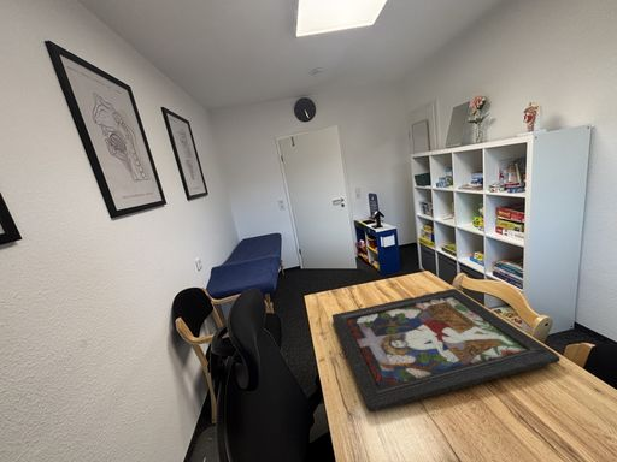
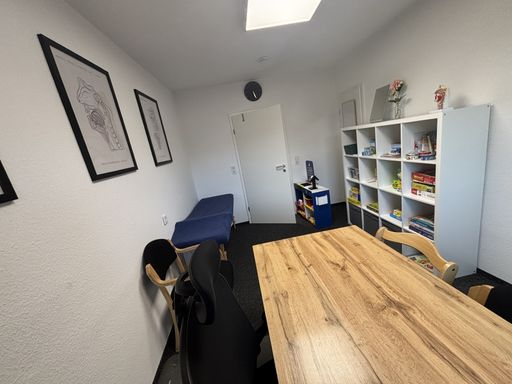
- board game (423, 334)
